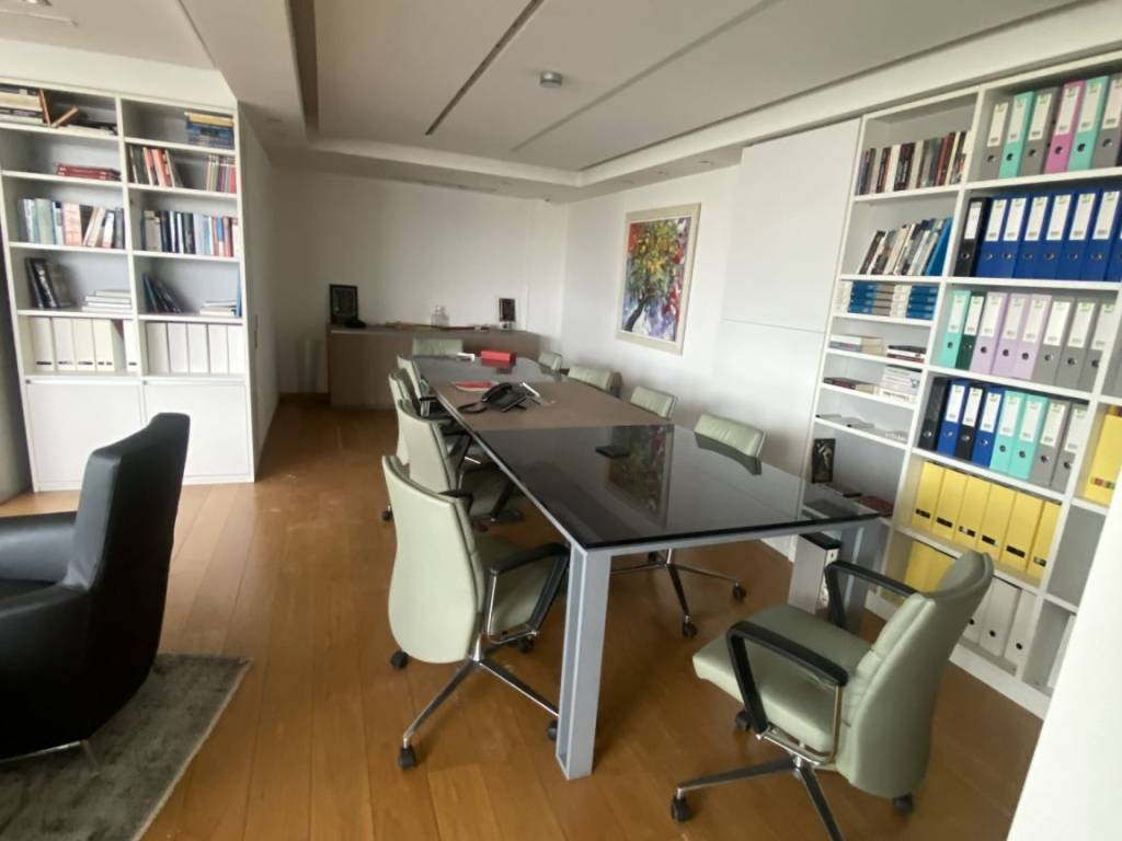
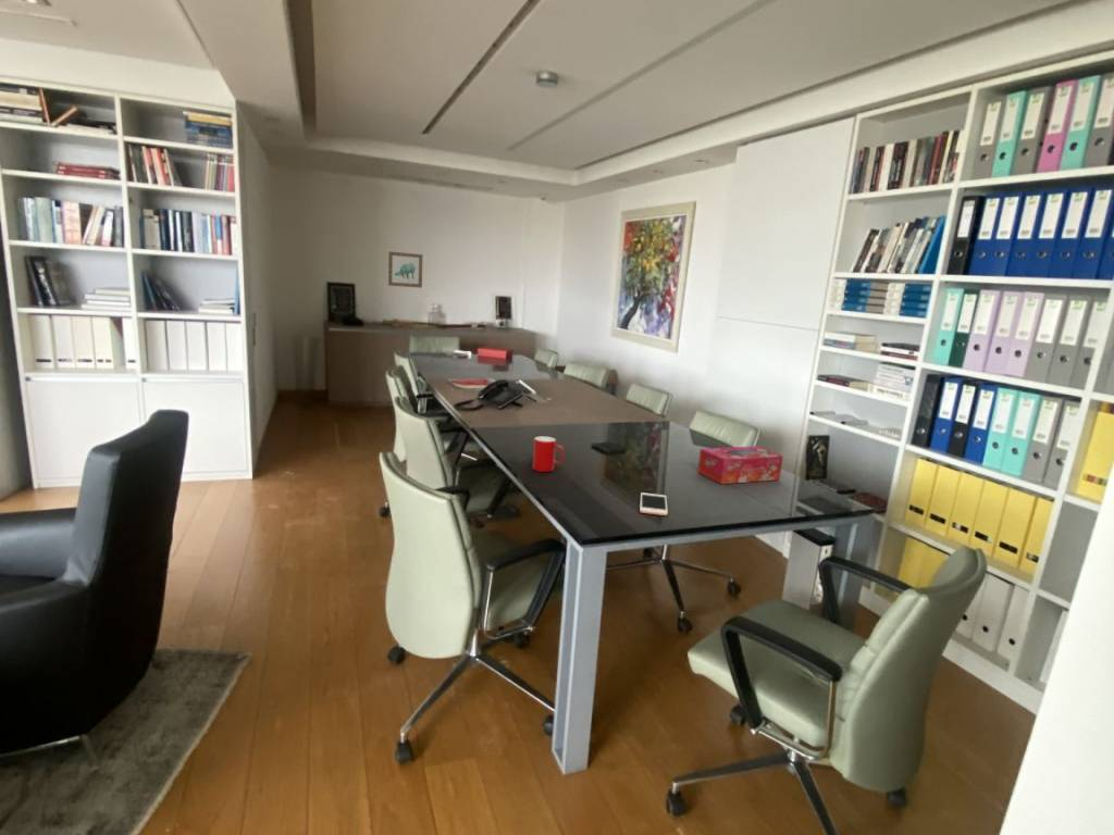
+ cell phone (653, 503)
+ wall art (405, 270)
+ tissue box (740, 463)
+ cup (547, 454)
